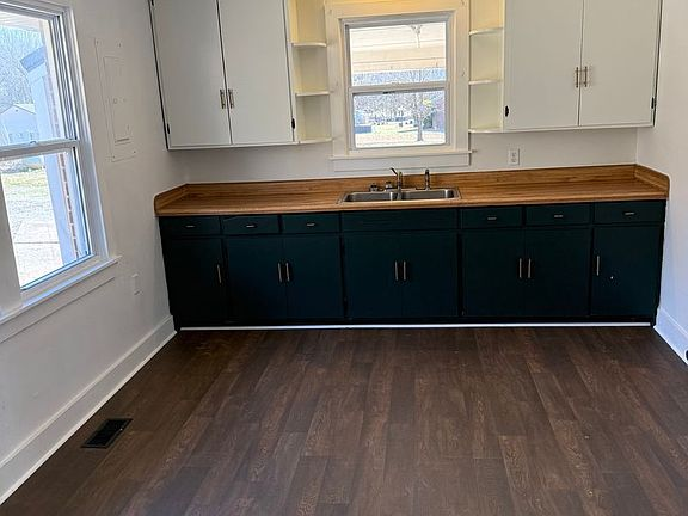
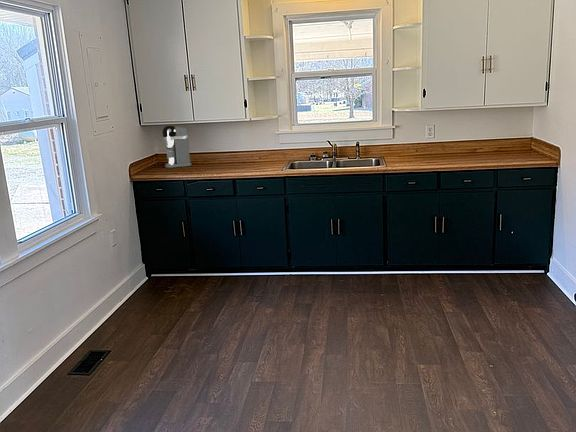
+ coffee maker (176, 145)
